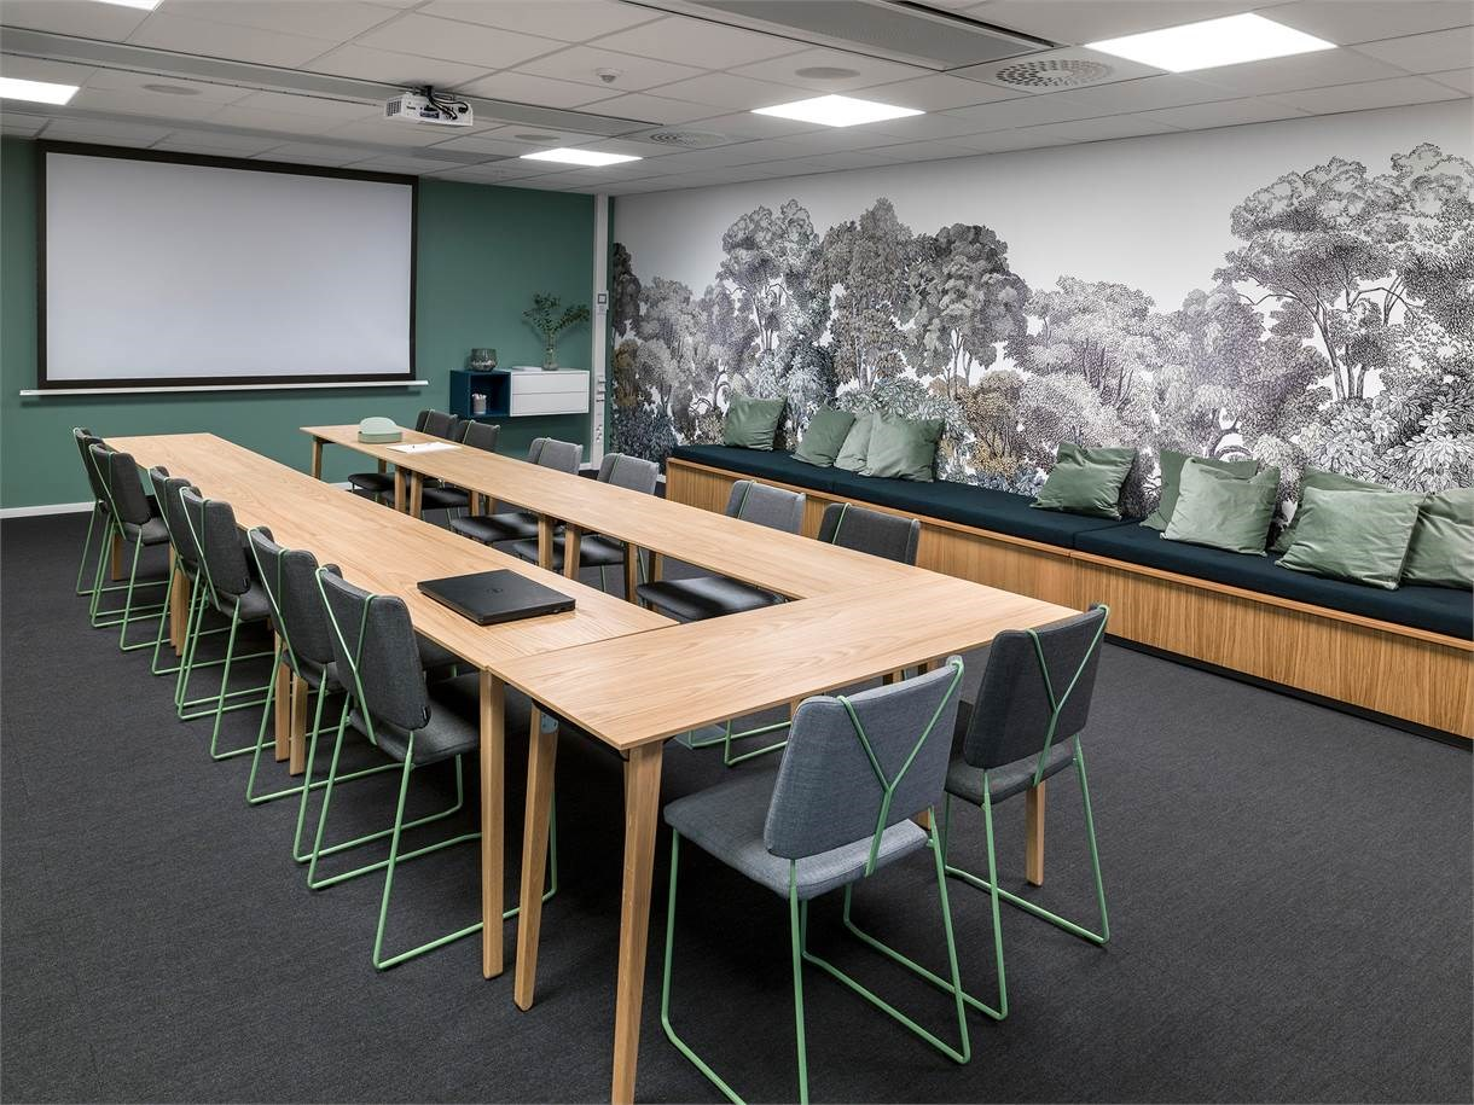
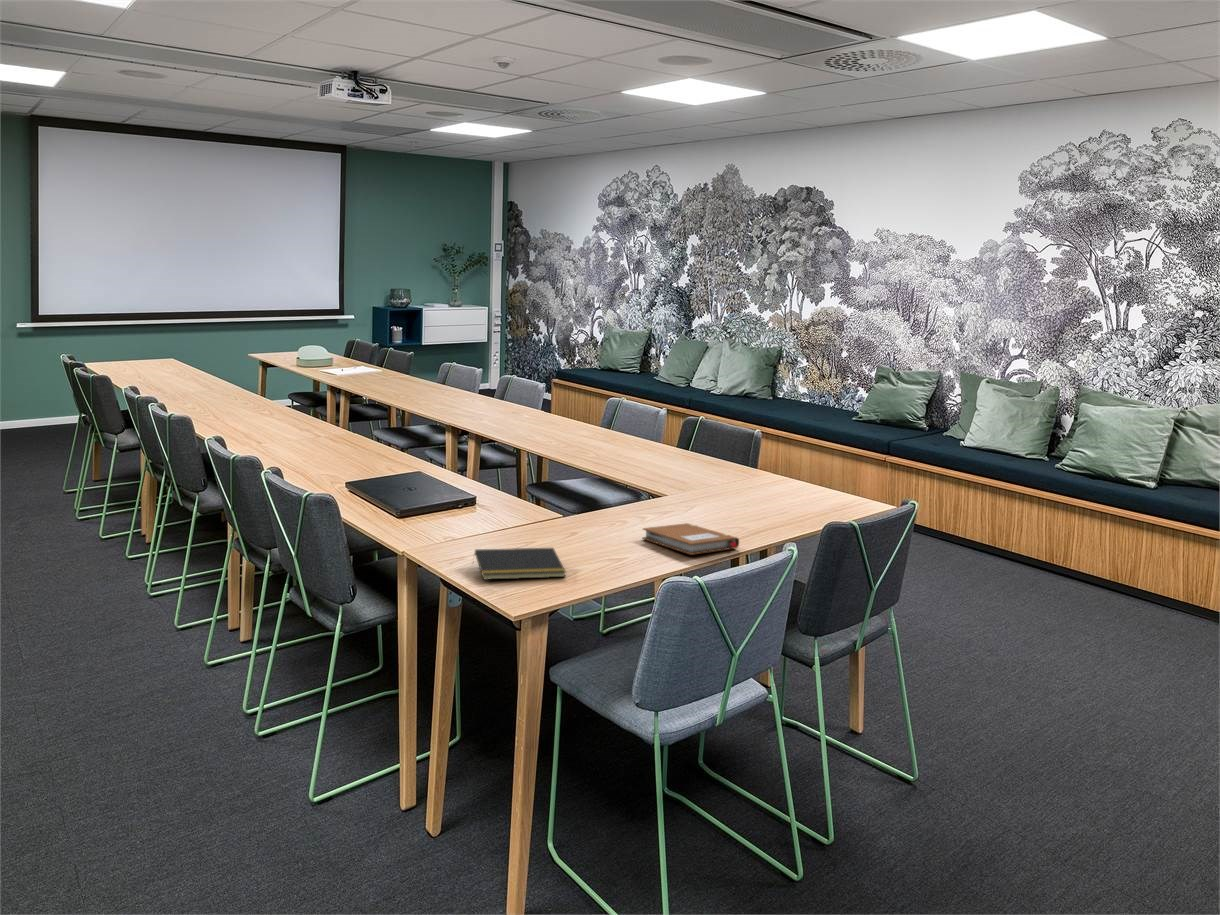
+ notebook (691, 538)
+ notepad (519, 562)
